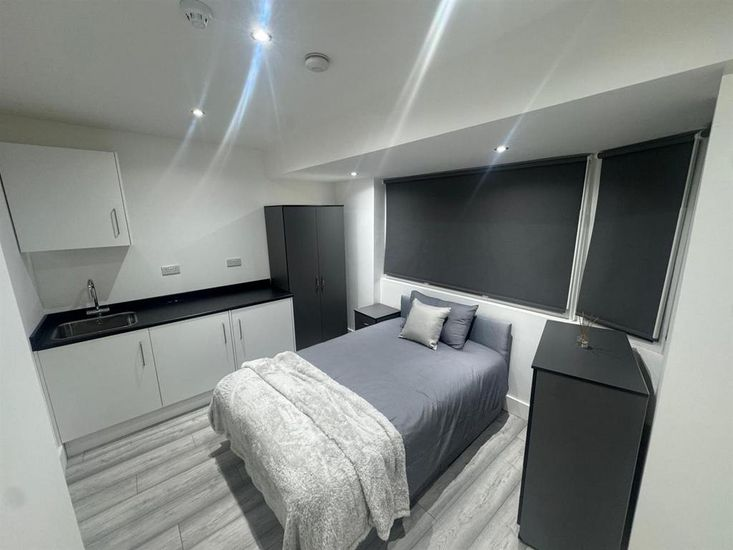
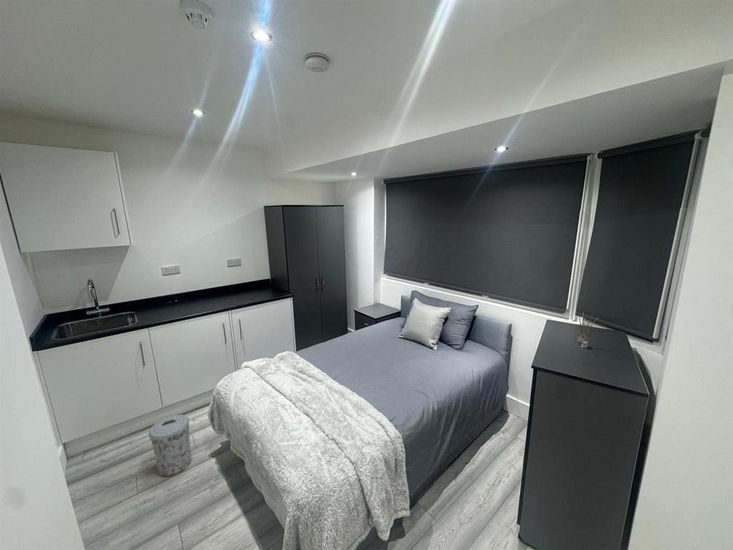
+ trash can (172, 443)
